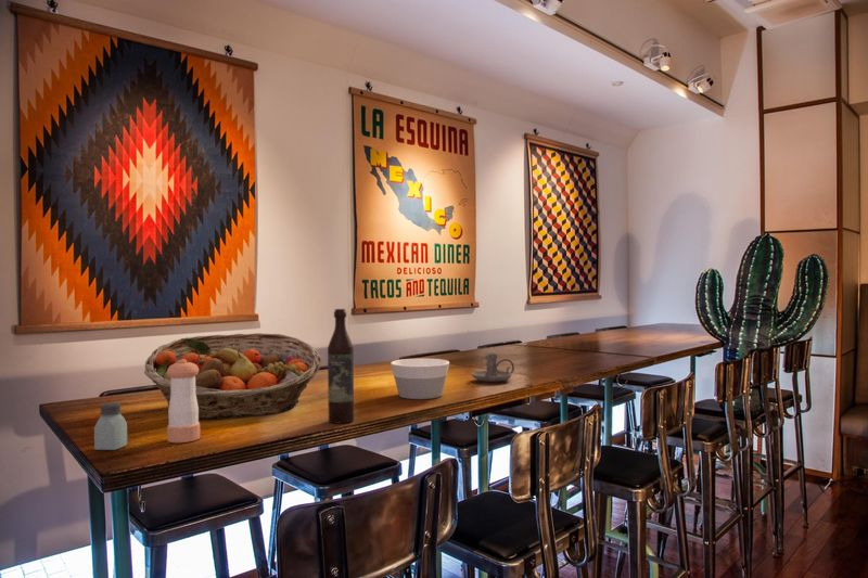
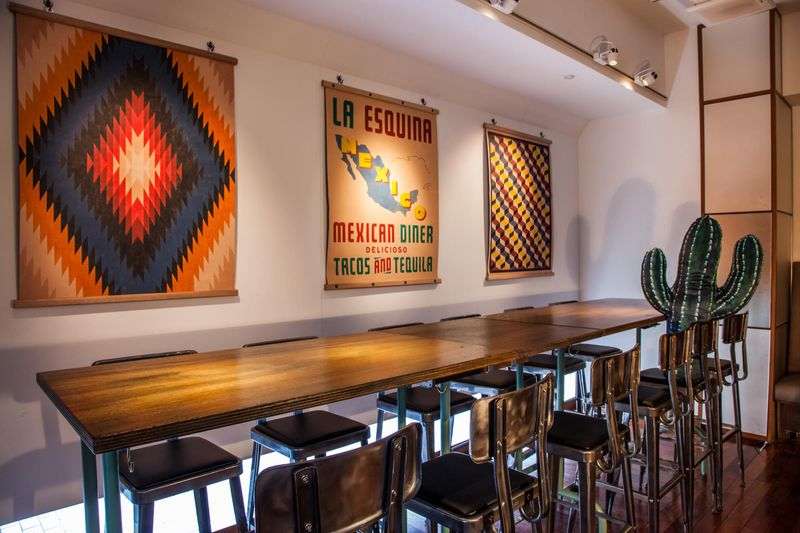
- pepper shaker (183, 399)
- saltshaker (111, 425)
- fruit basket (237, 372)
- bowl (420, 378)
- wine bottle (341, 364)
- candle holder (495, 367)
